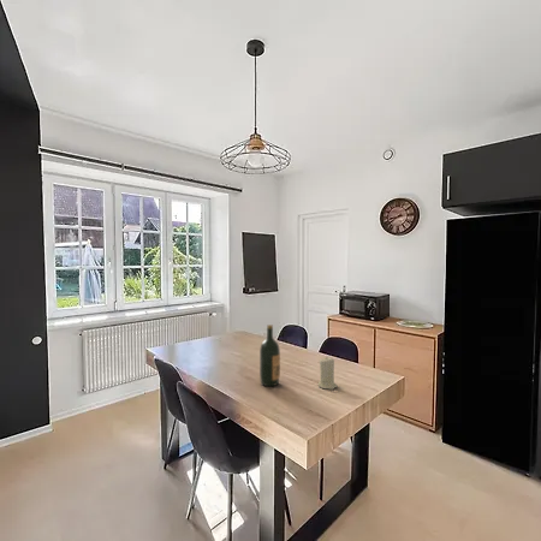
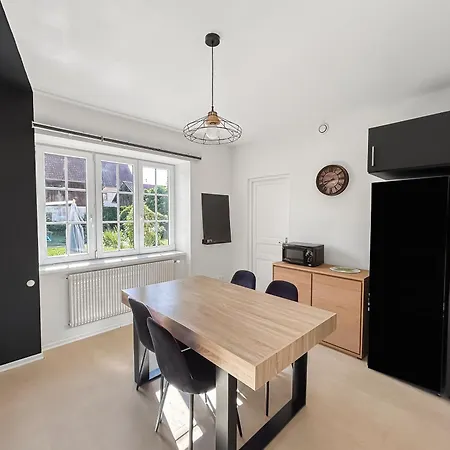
- wine bottle (269, 353)
- candle (327, 370)
